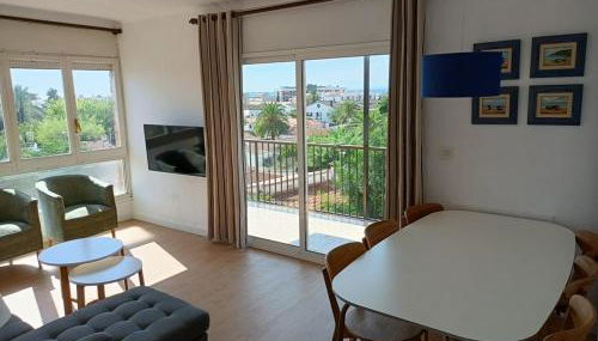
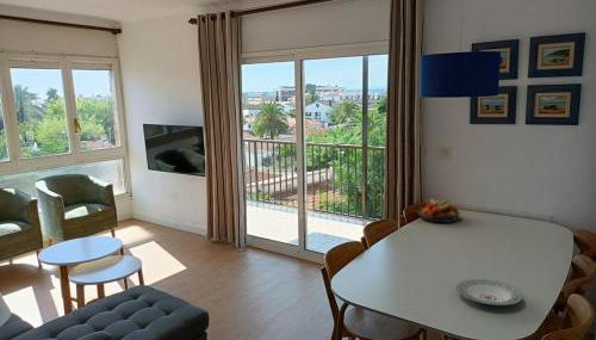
+ fruit bowl (437, 209)
+ plate (488, 295)
